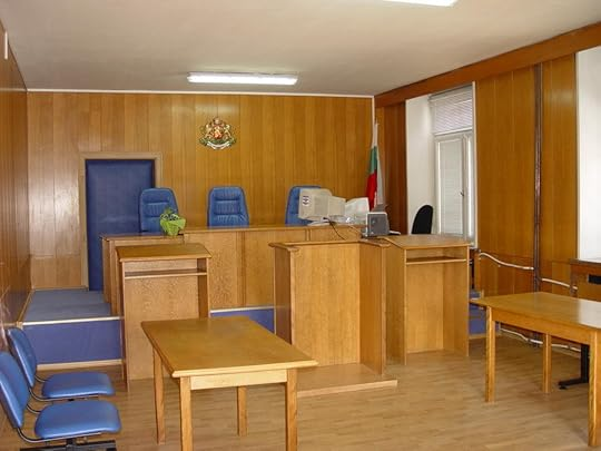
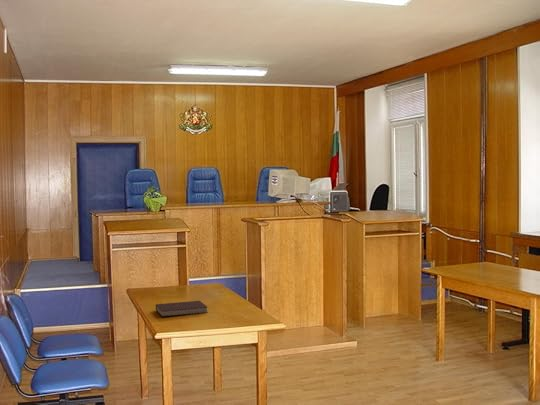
+ notebook (181, 308)
